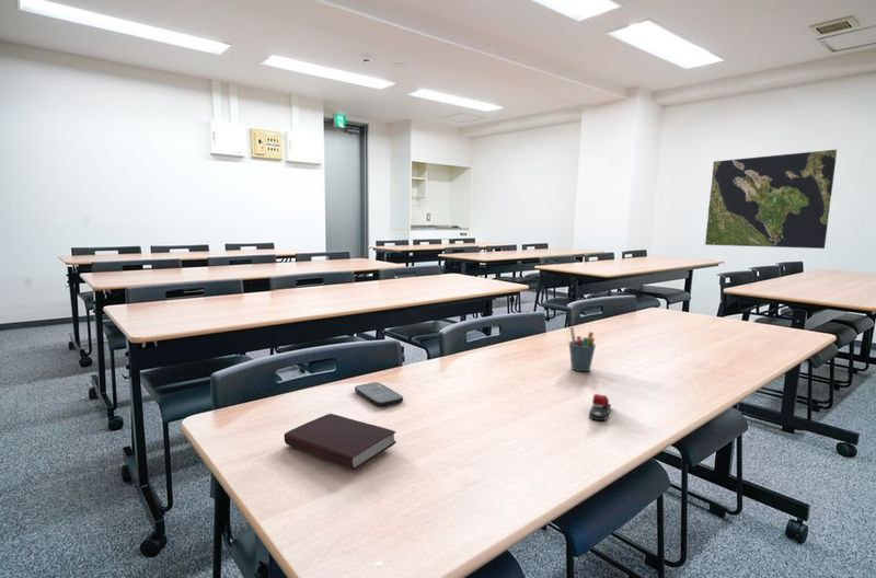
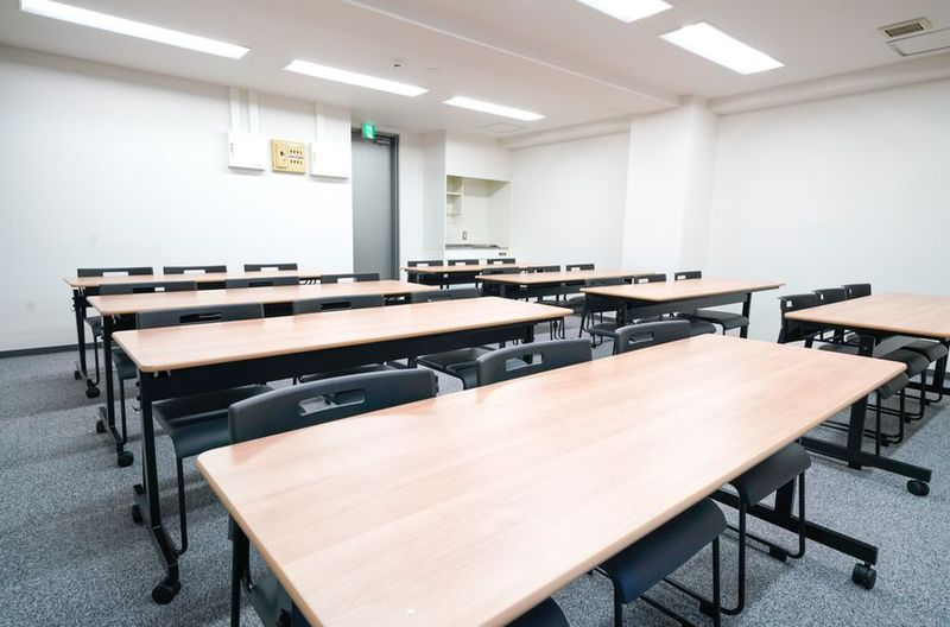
- world map (764, 201)
- stapler (600, 403)
- smartphone (378, 393)
- book (339, 438)
- pen holder (581, 349)
